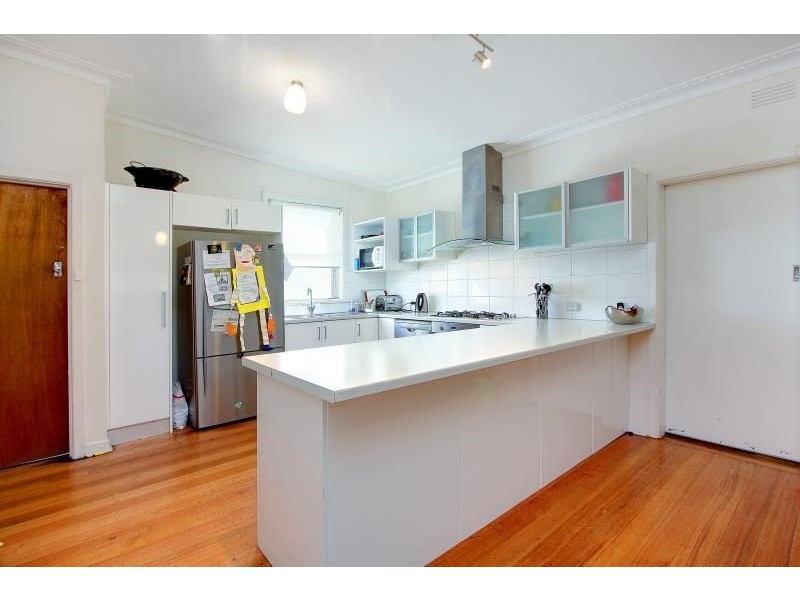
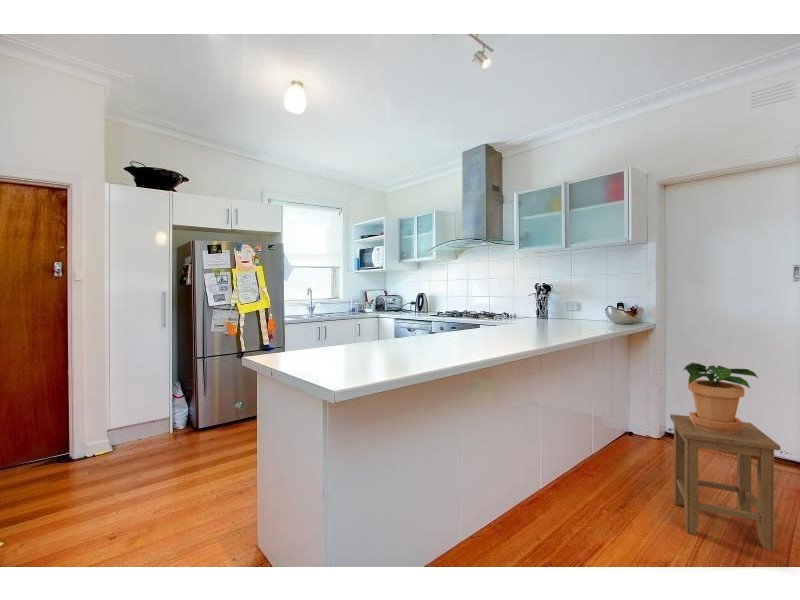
+ potted plant (715, 394)
+ stool (715, 482)
